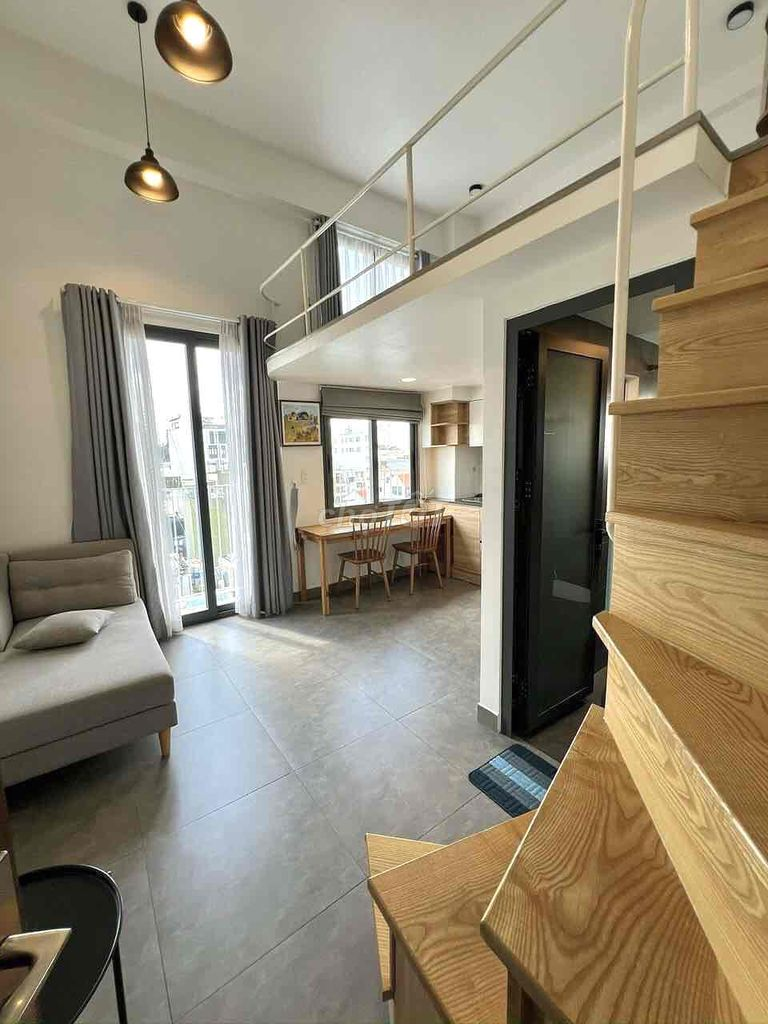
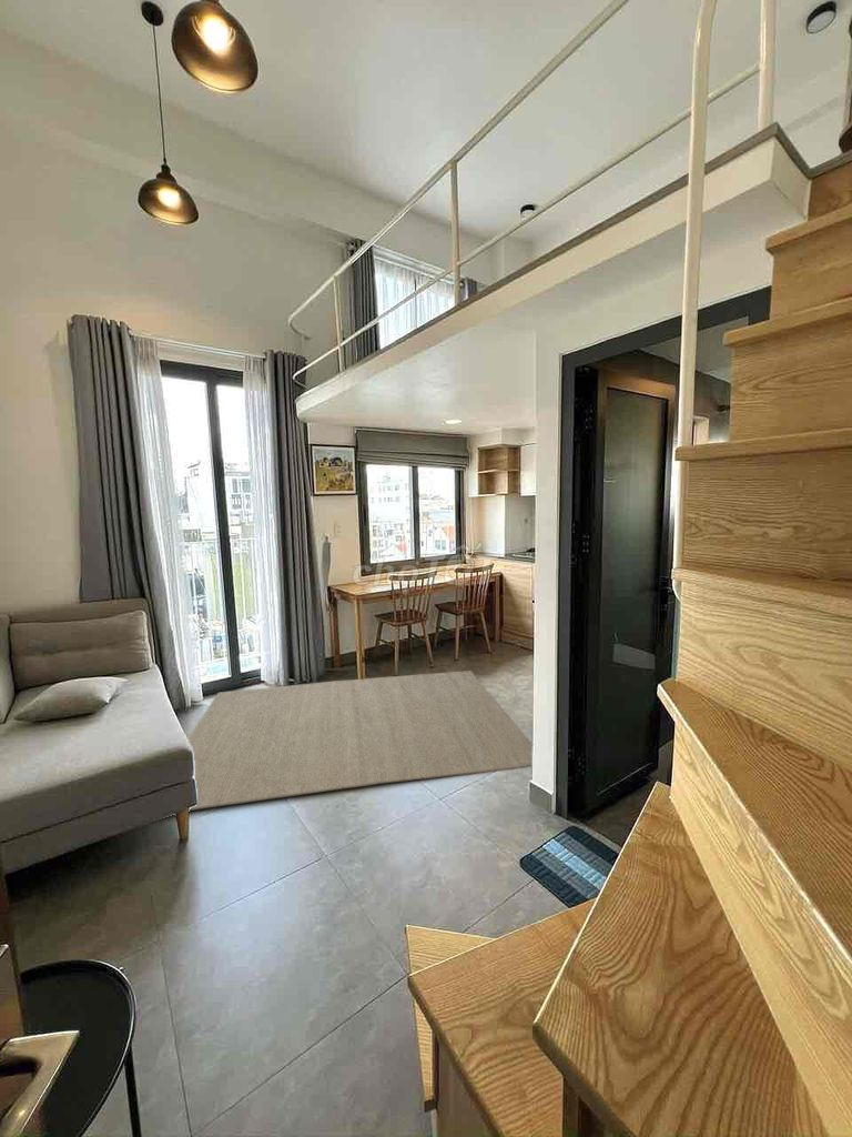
+ rug (354, 721)
